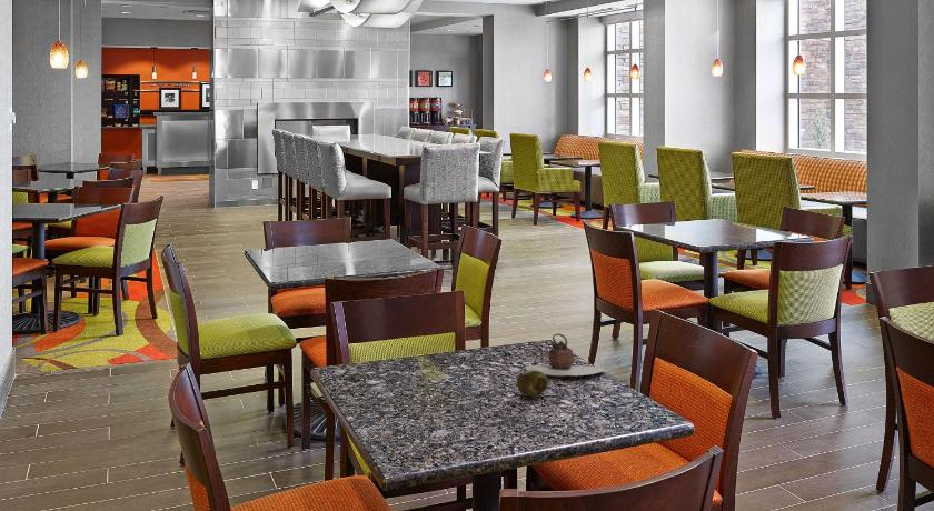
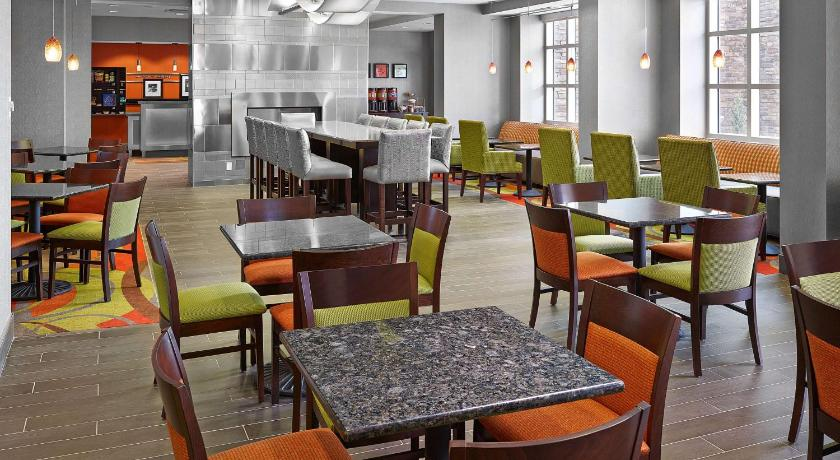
- fruit (531, 382)
- teapot (564, 351)
